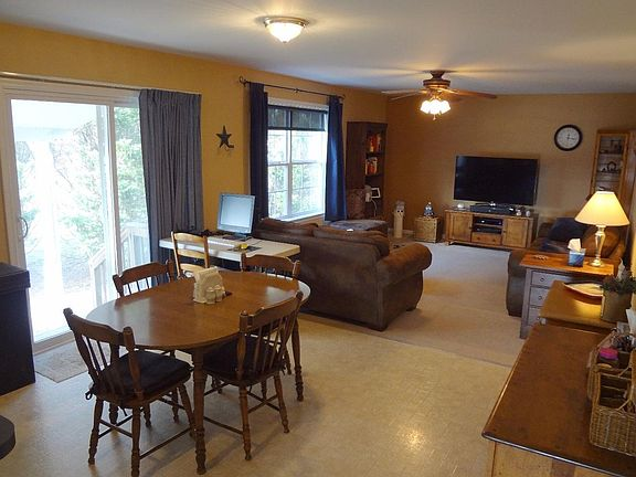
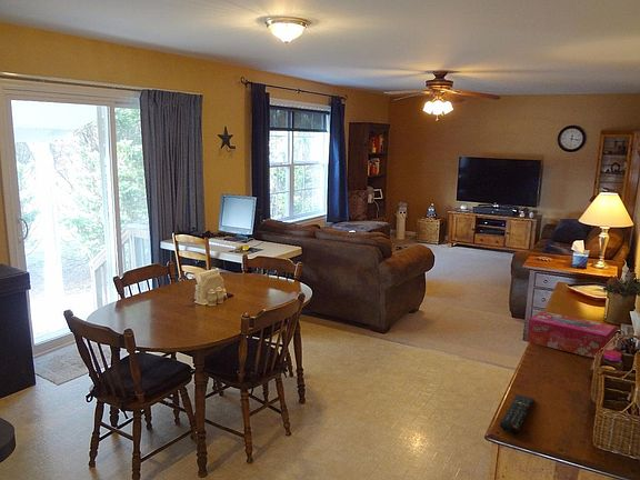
+ remote control (517, 412)
+ tissue box (570, 333)
